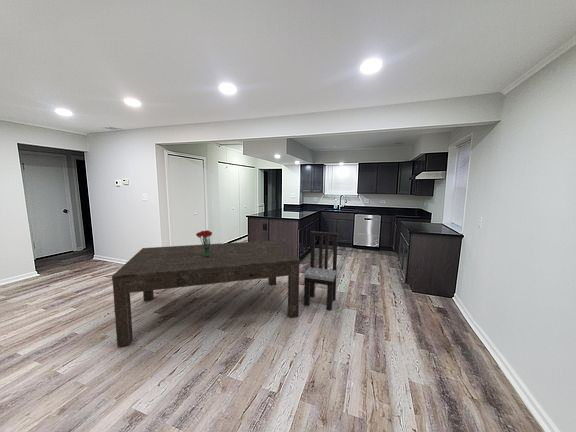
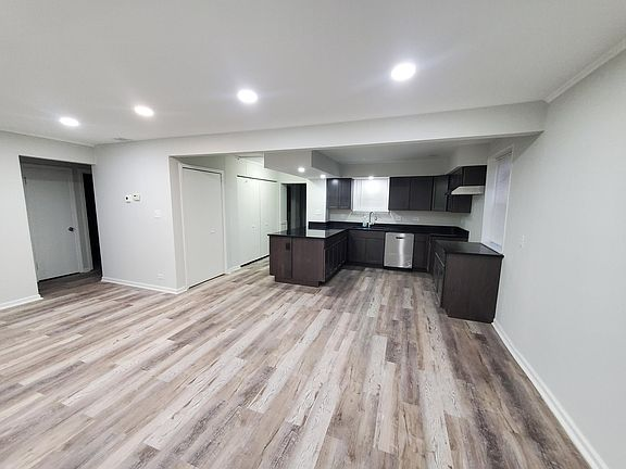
- bouquet (205, 243)
- dining chair (321, 268)
- dining table (215, 280)
